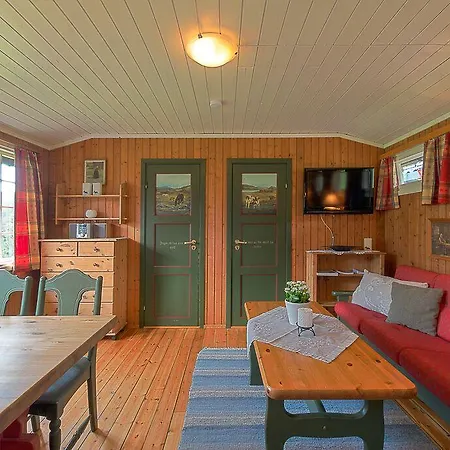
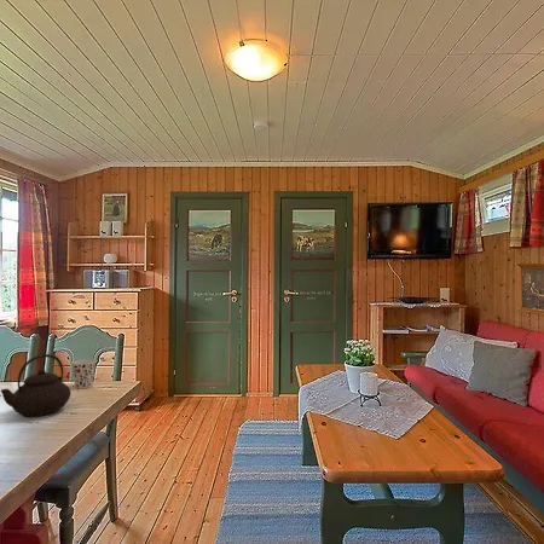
+ teapot (35, 384)
+ cup (83, 374)
